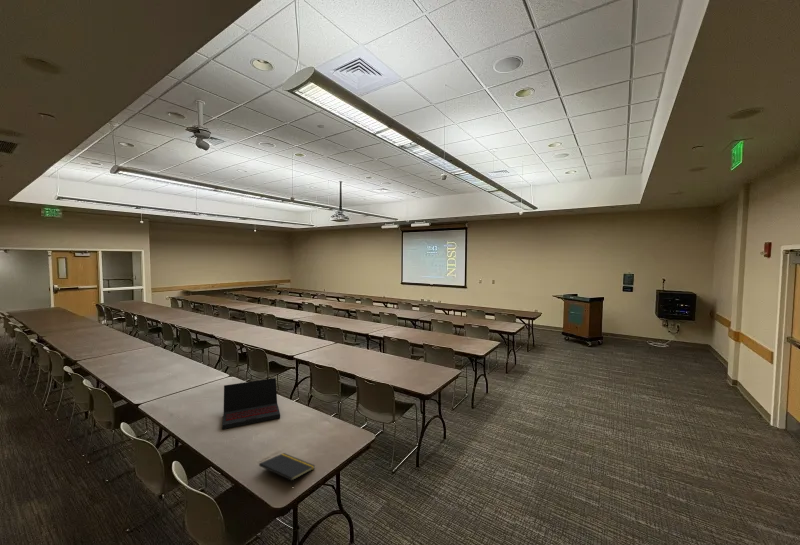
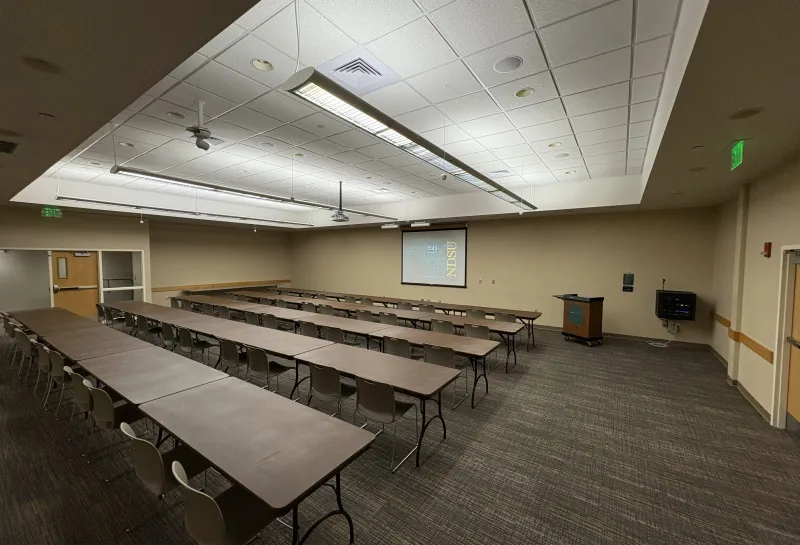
- notepad (287, 465)
- laptop (251, 400)
